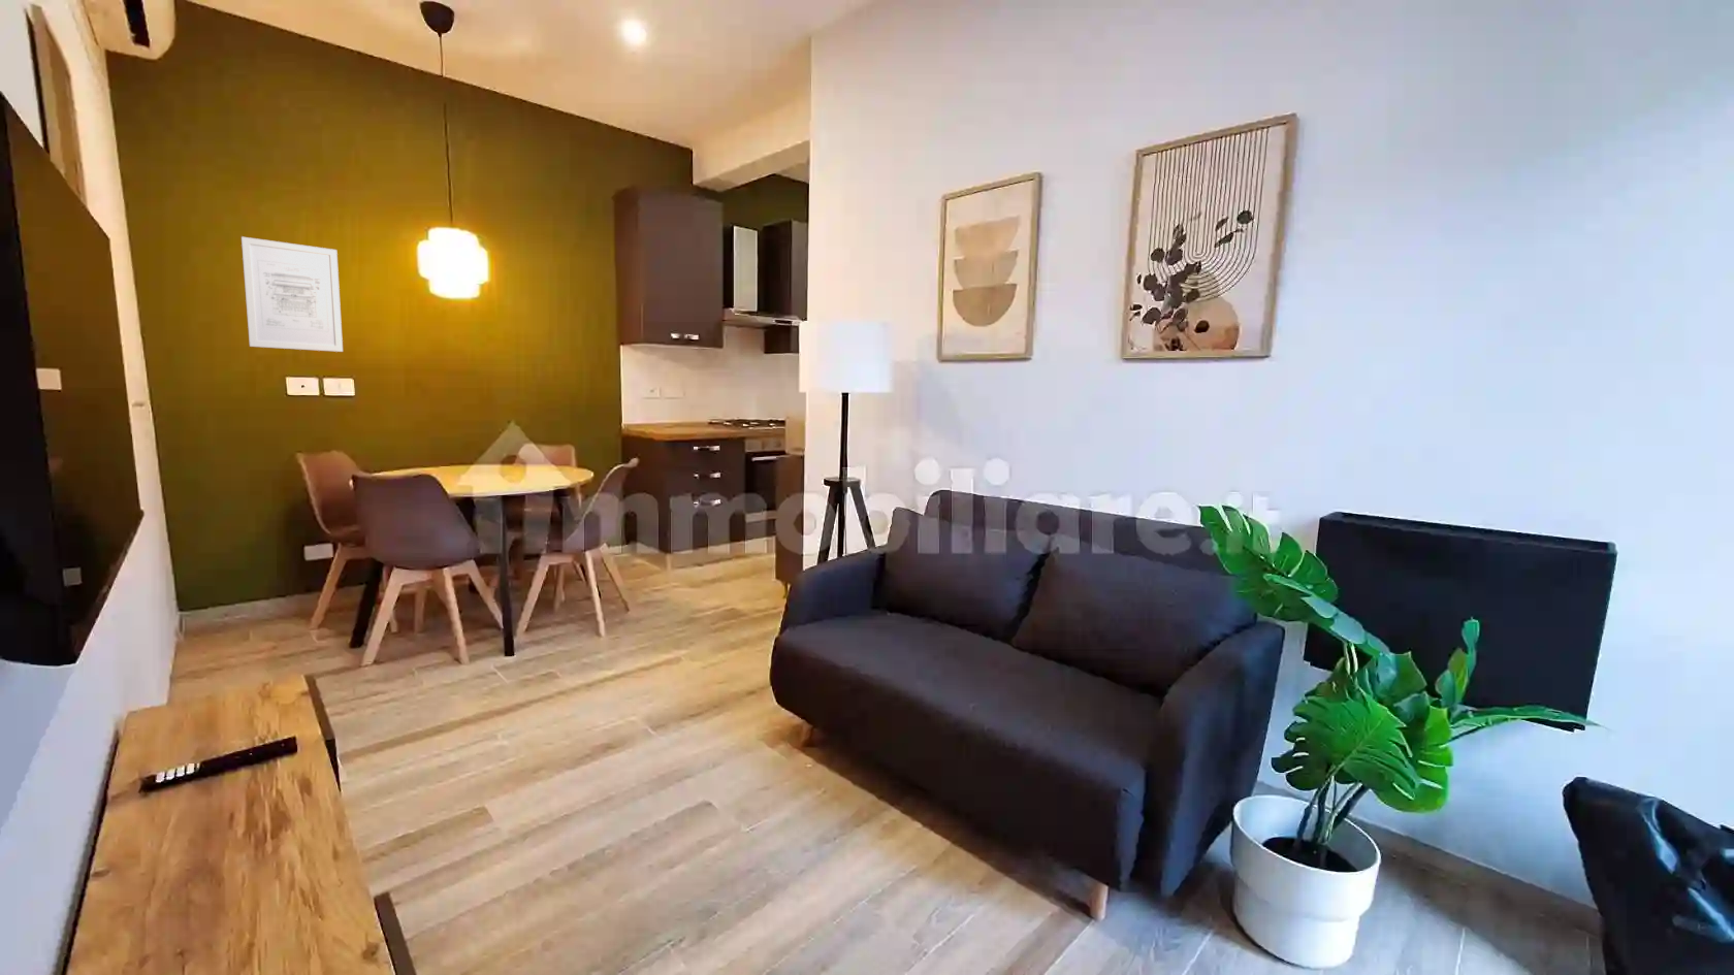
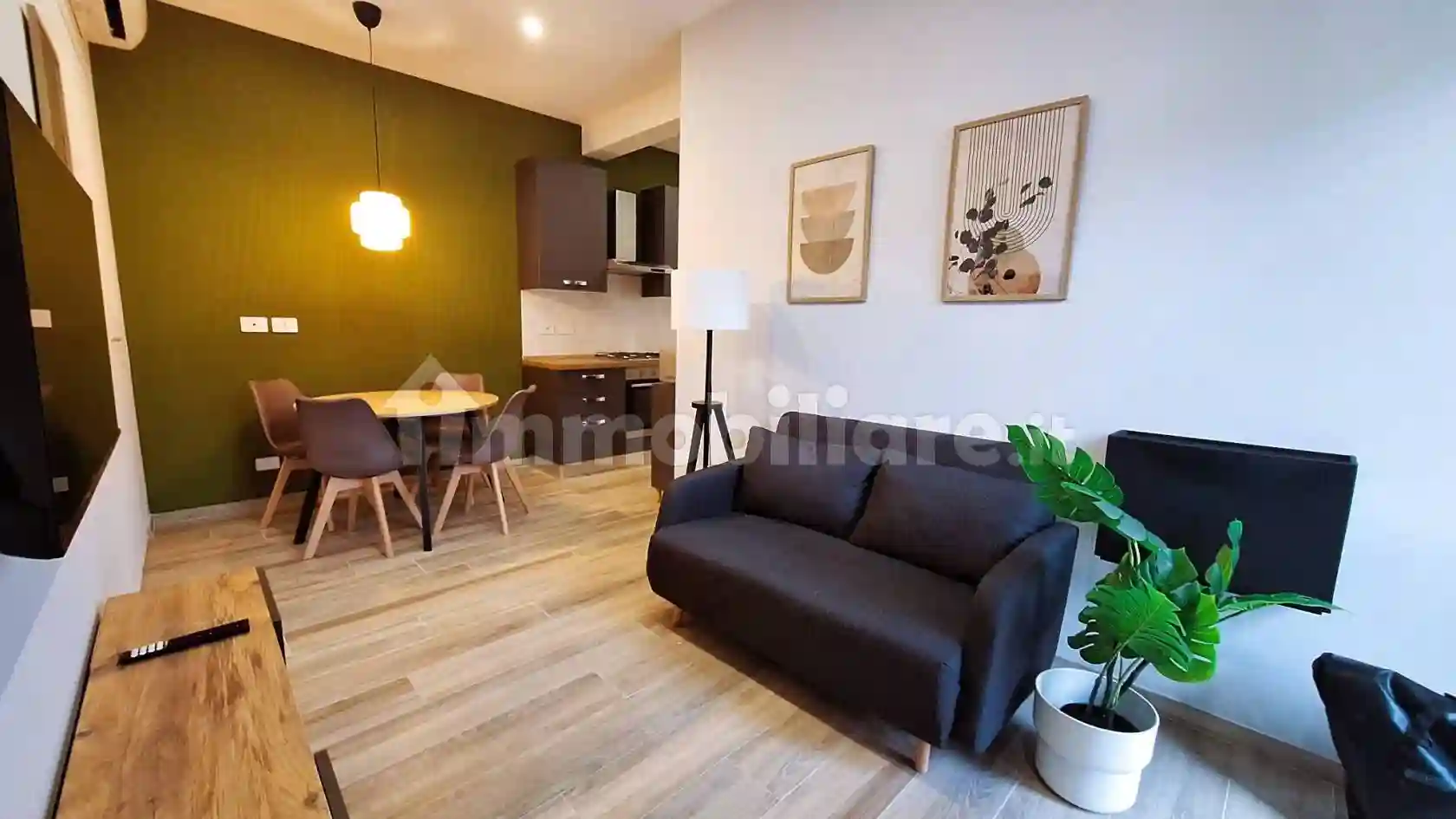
- wall art (294, 296)
